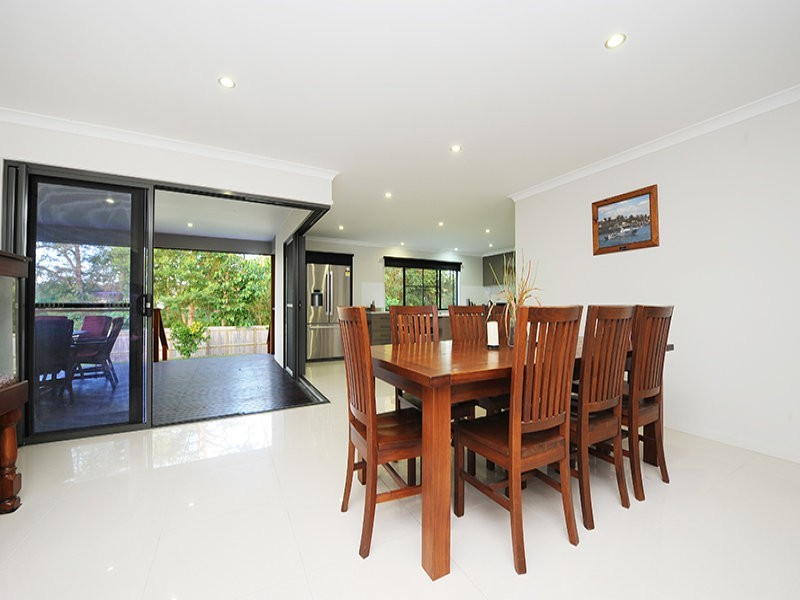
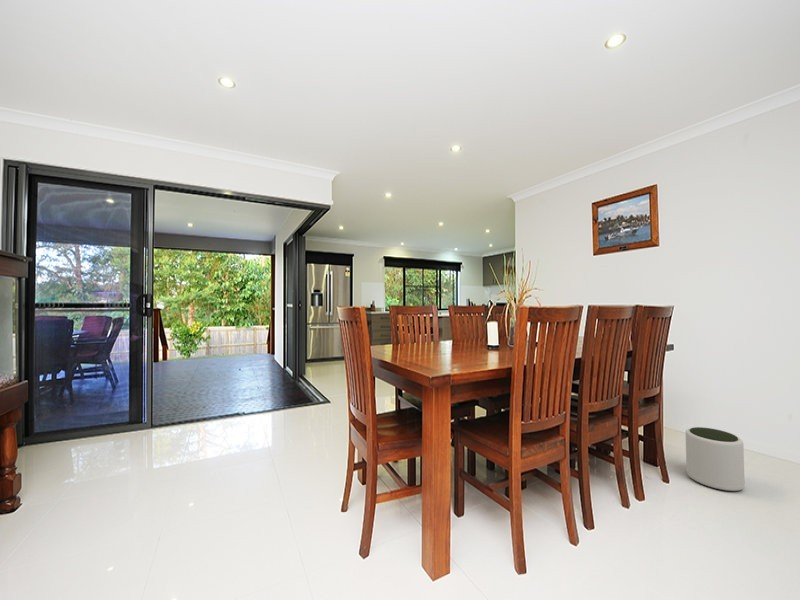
+ plant pot (713, 457)
